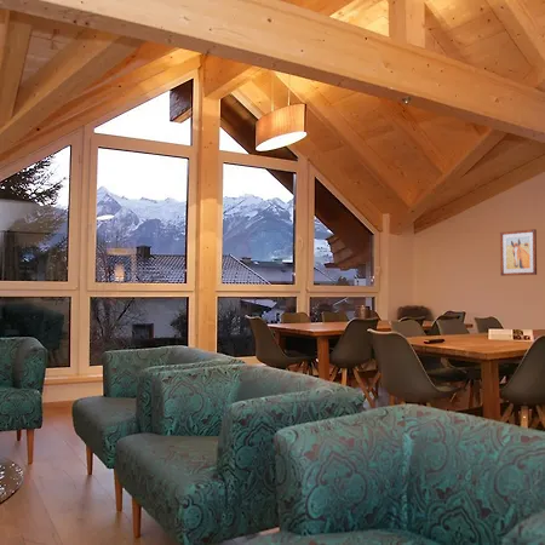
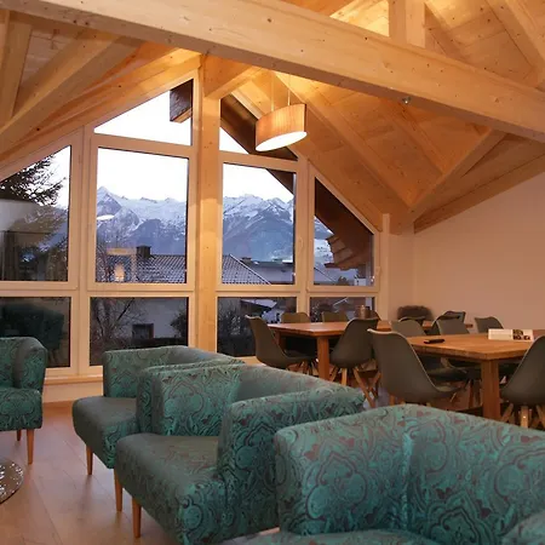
- wall art (517, 252)
